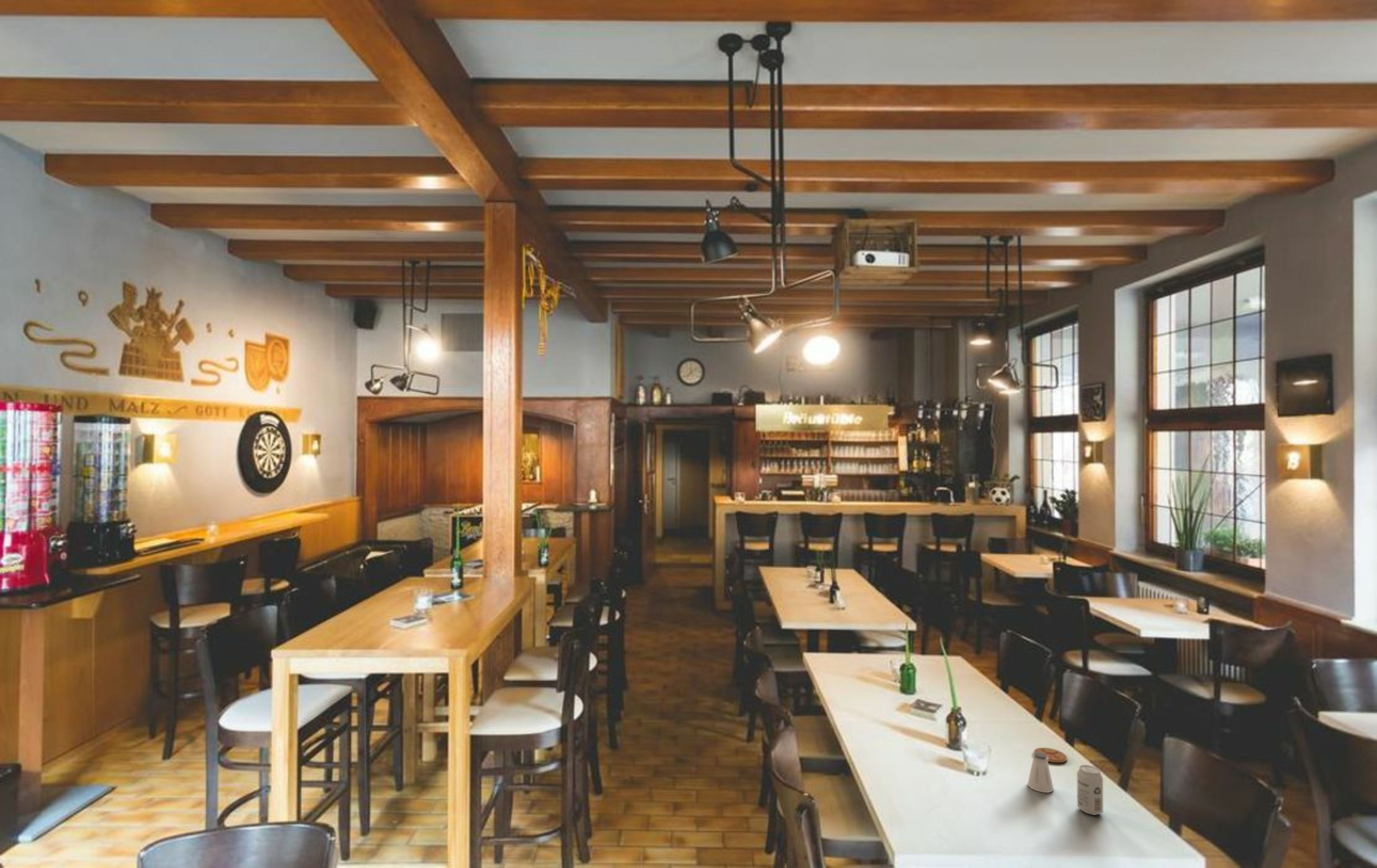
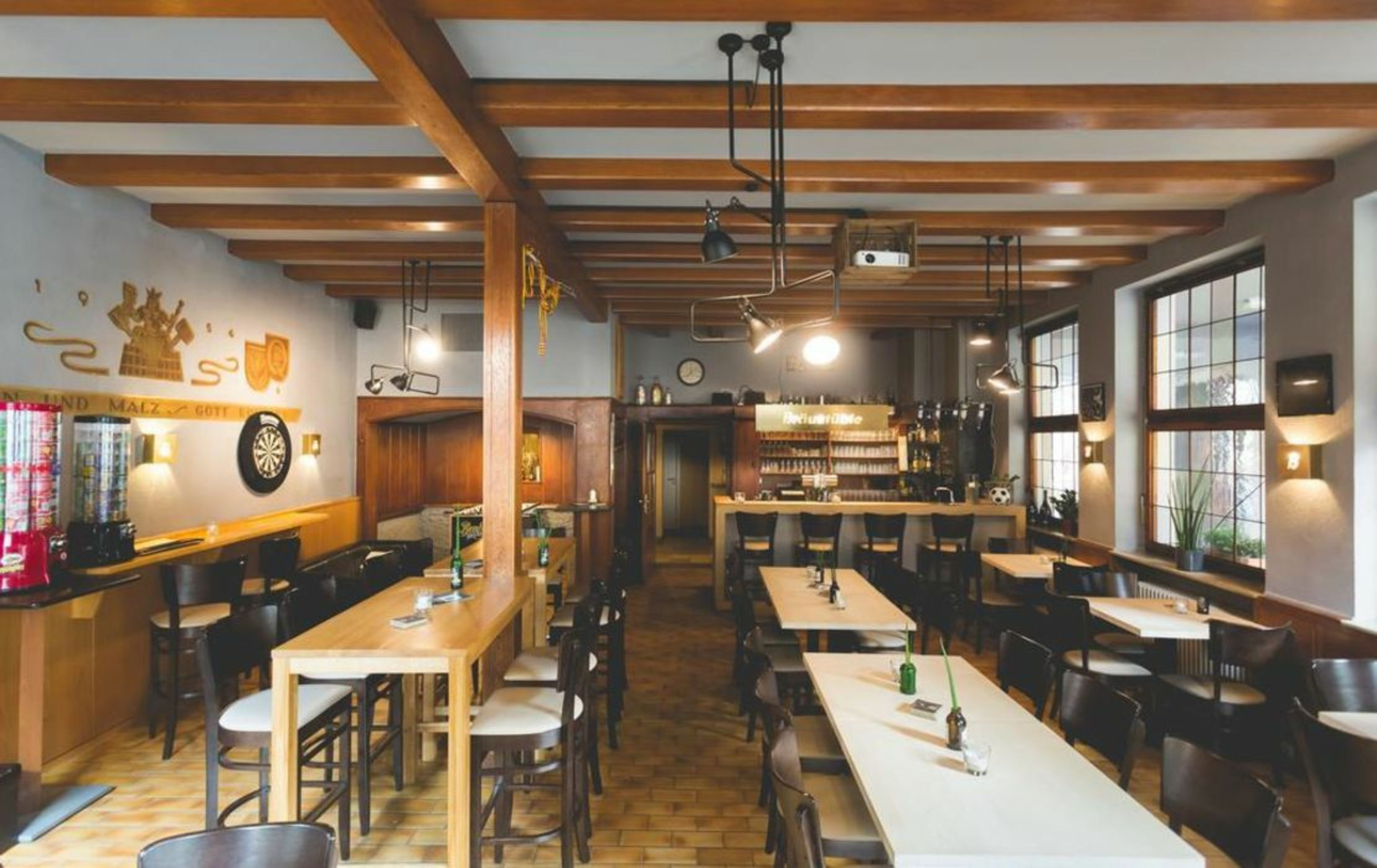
- coaster (1050, 755)
- beverage can (1090, 789)
- saltshaker (1040, 770)
